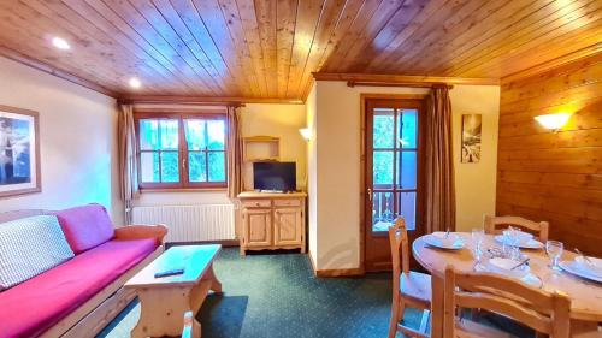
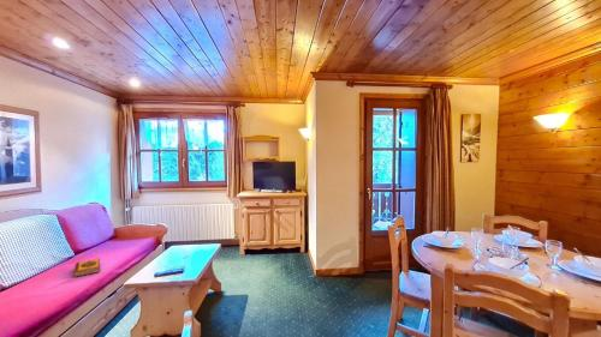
+ hardback book (87, 266)
